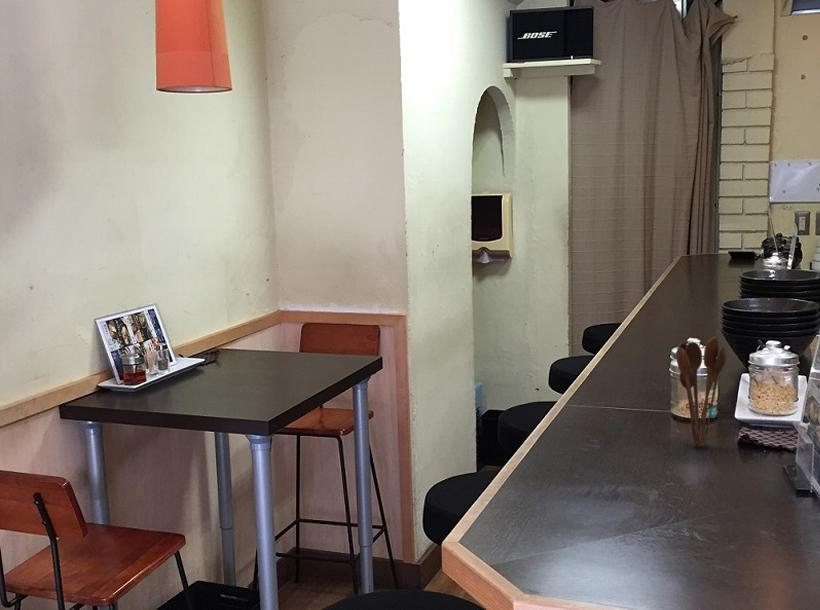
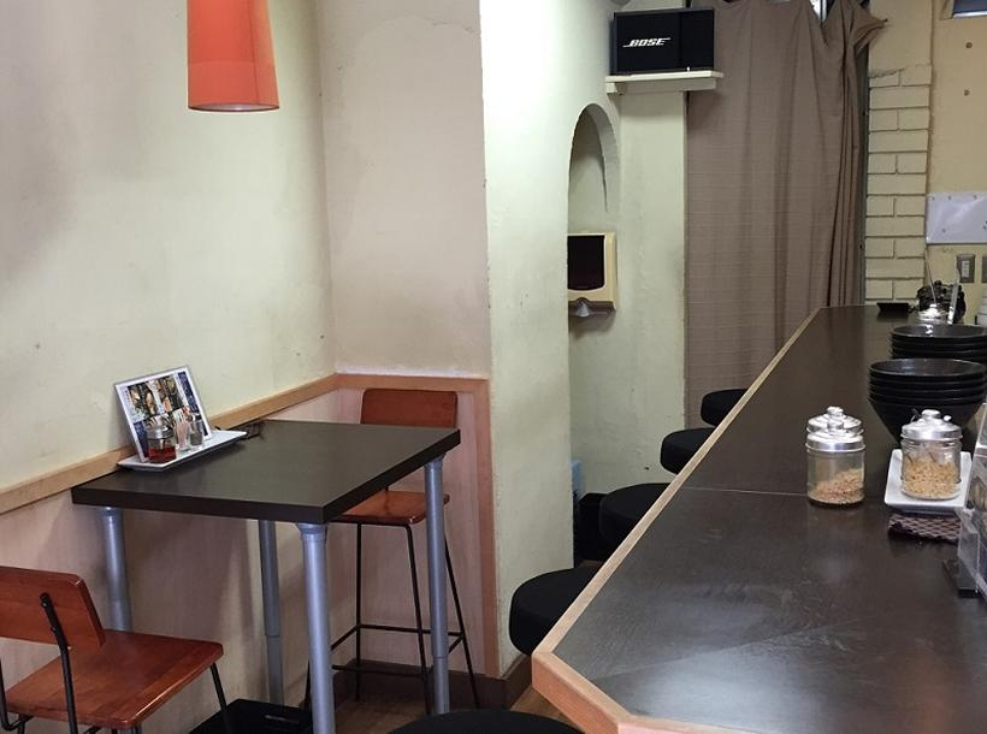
- utensil holder (697, 391)
